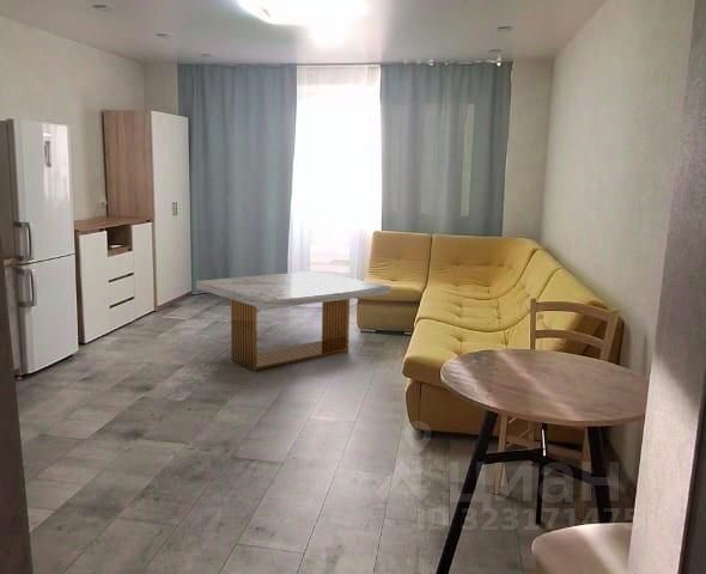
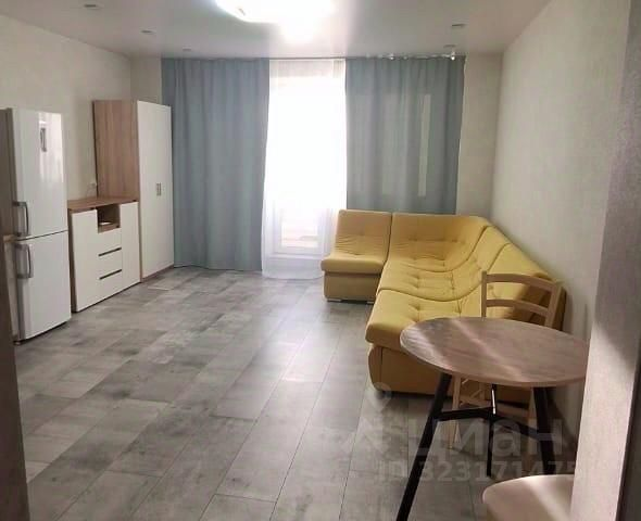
- coffee table (292, 305)
